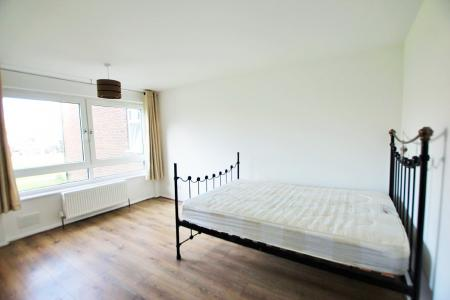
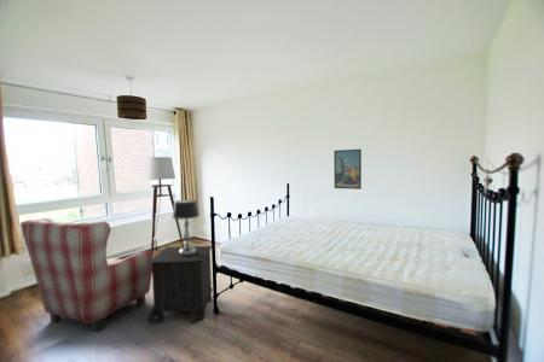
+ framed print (347, 169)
+ floor lamp (154, 206)
+ armchair (92, 263)
+ table lamp (186, 227)
+ nightstand (183, 281)
